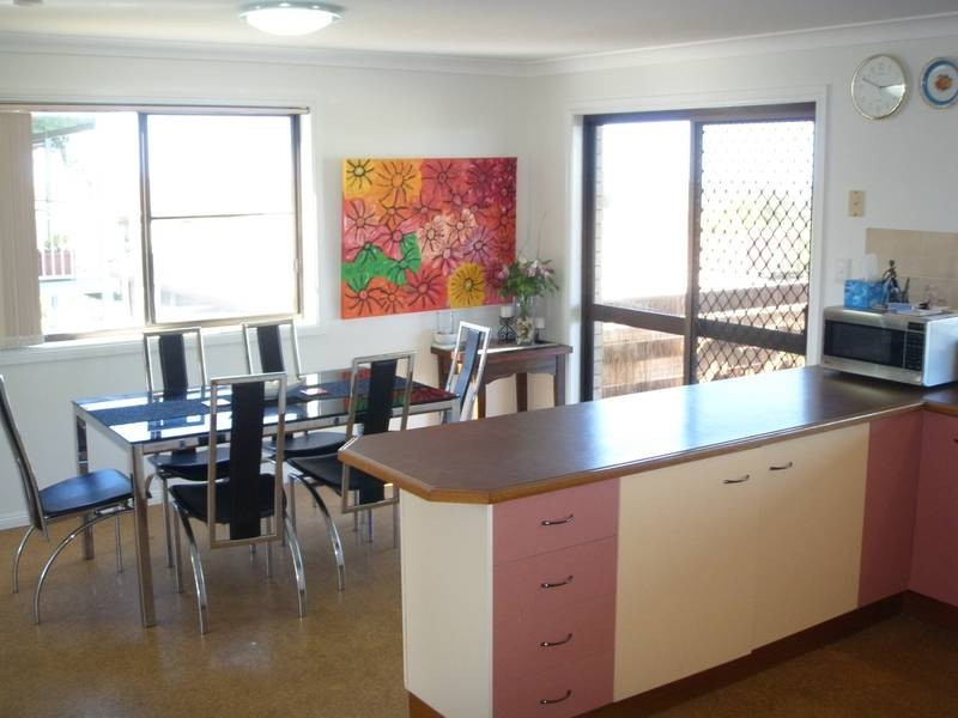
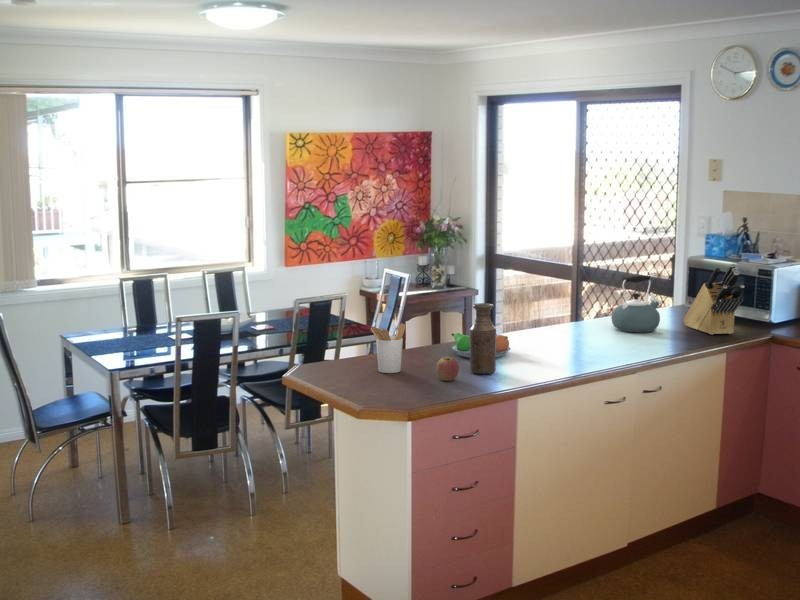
+ utensil holder (386, 347)
+ kettle (639, 302)
+ bottle (482, 338)
+ apple (447, 368)
+ knife block (714, 296)
+ fruit bowl (469, 342)
